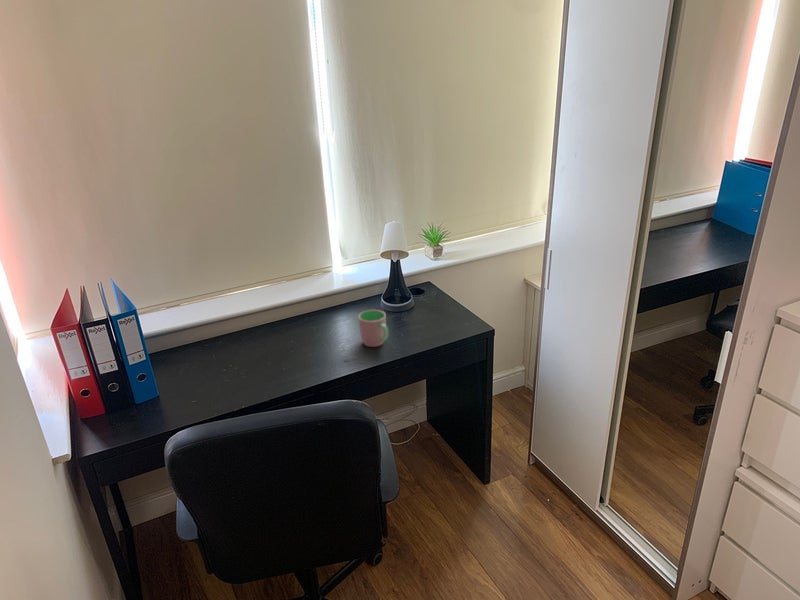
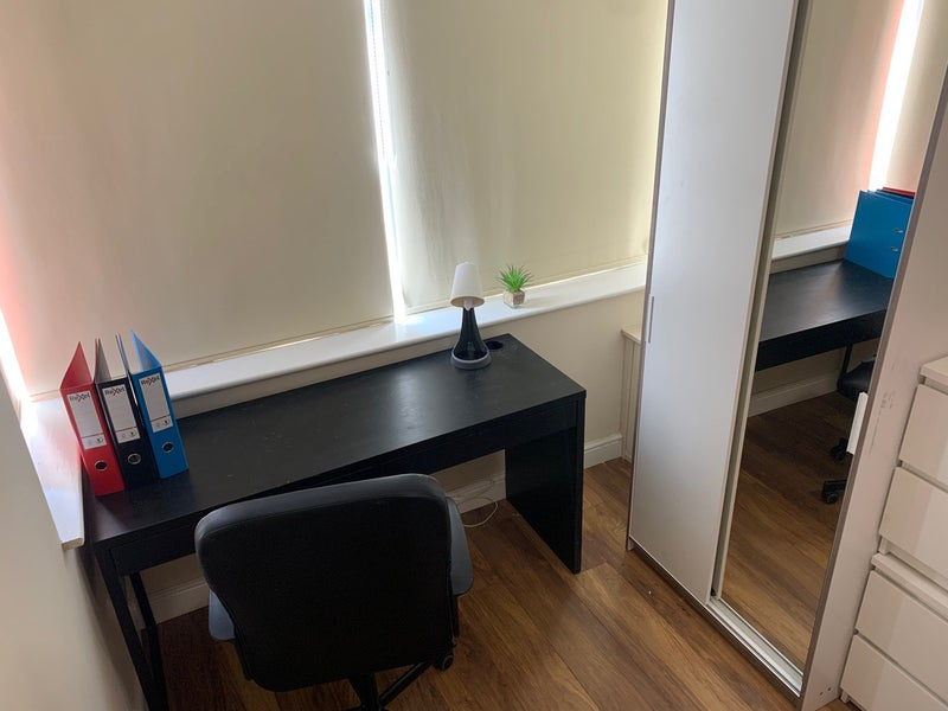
- cup (375, 330)
